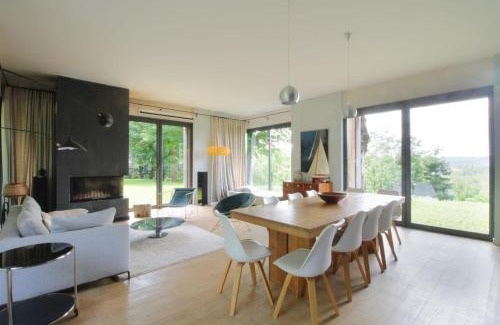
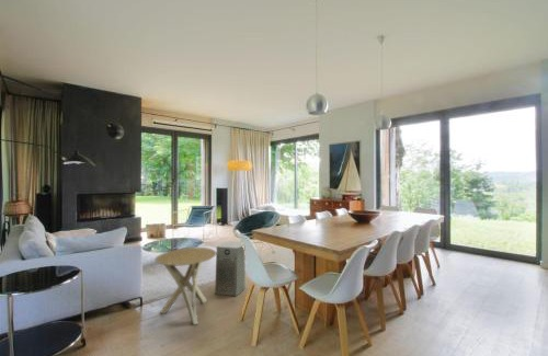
+ fan (231, 266)
+ side table (186, 283)
